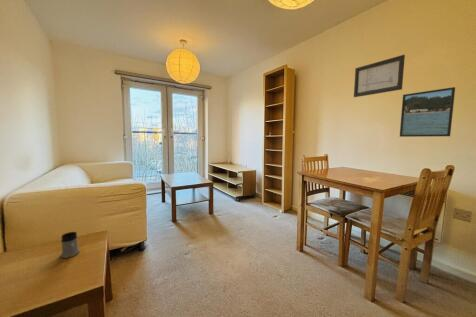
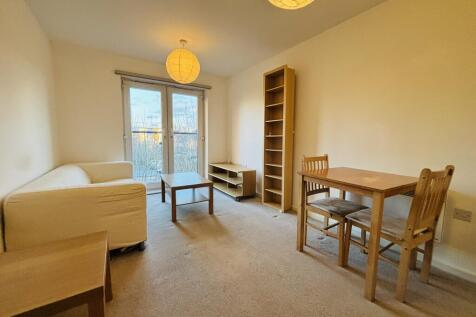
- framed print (425, 114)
- wall art (376, 78)
- mug (70, 245)
